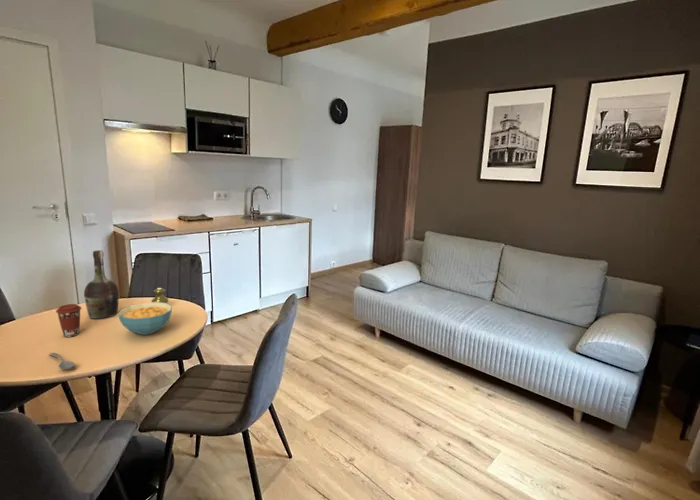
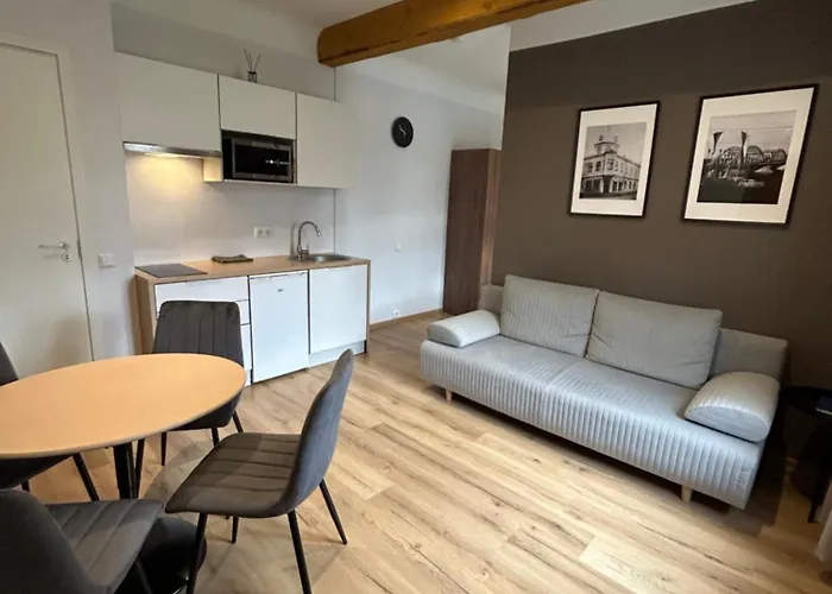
- salt shaker (159, 298)
- soupspoon (61, 360)
- cognac bottle (100, 283)
- cereal bowl (146, 320)
- coffee cup (70, 320)
